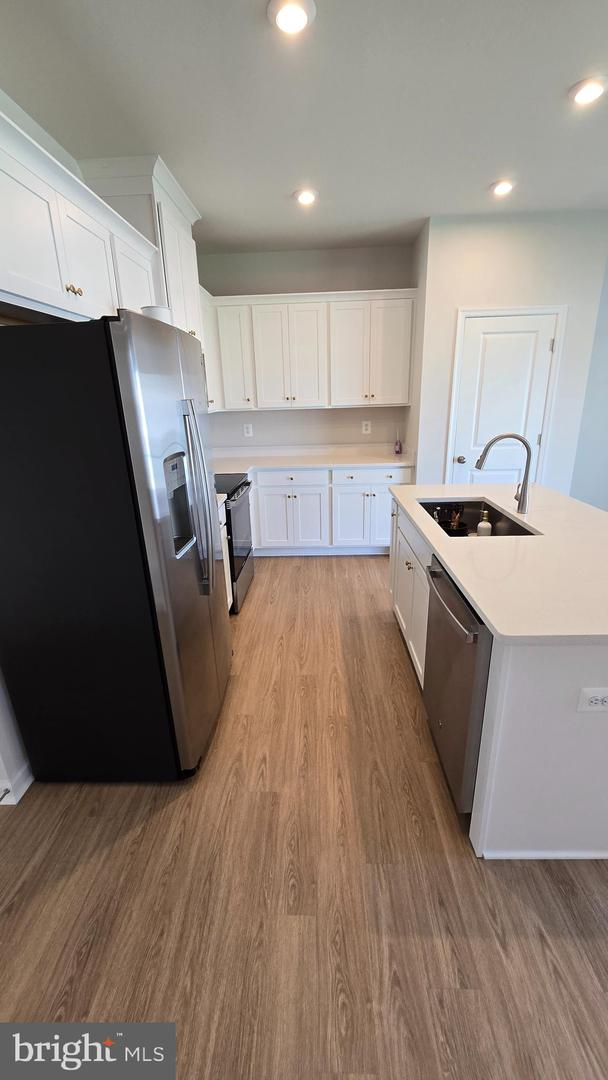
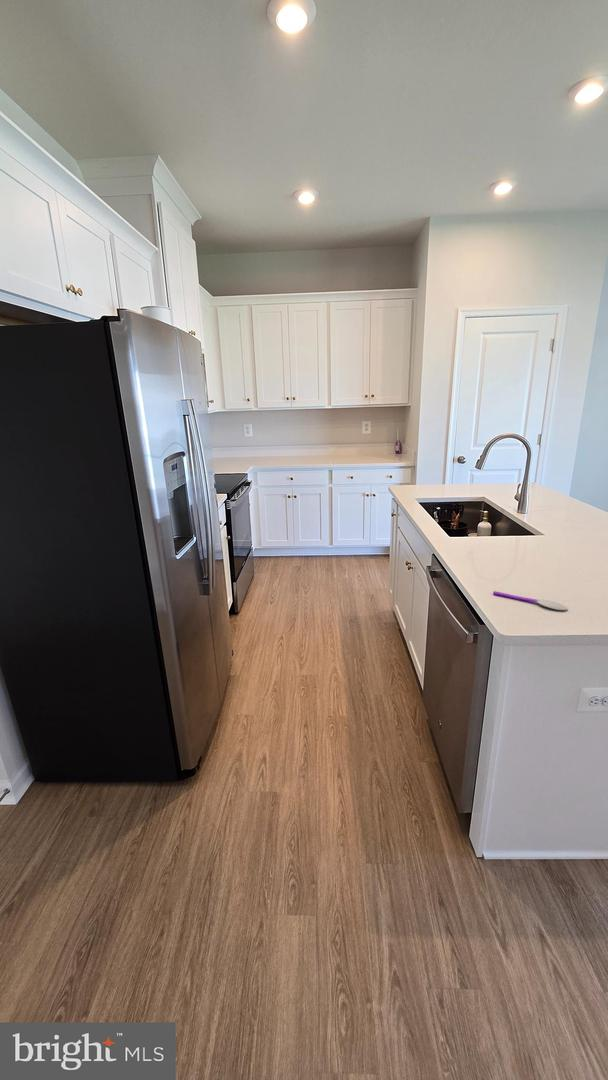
+ spoon (528, 599)
